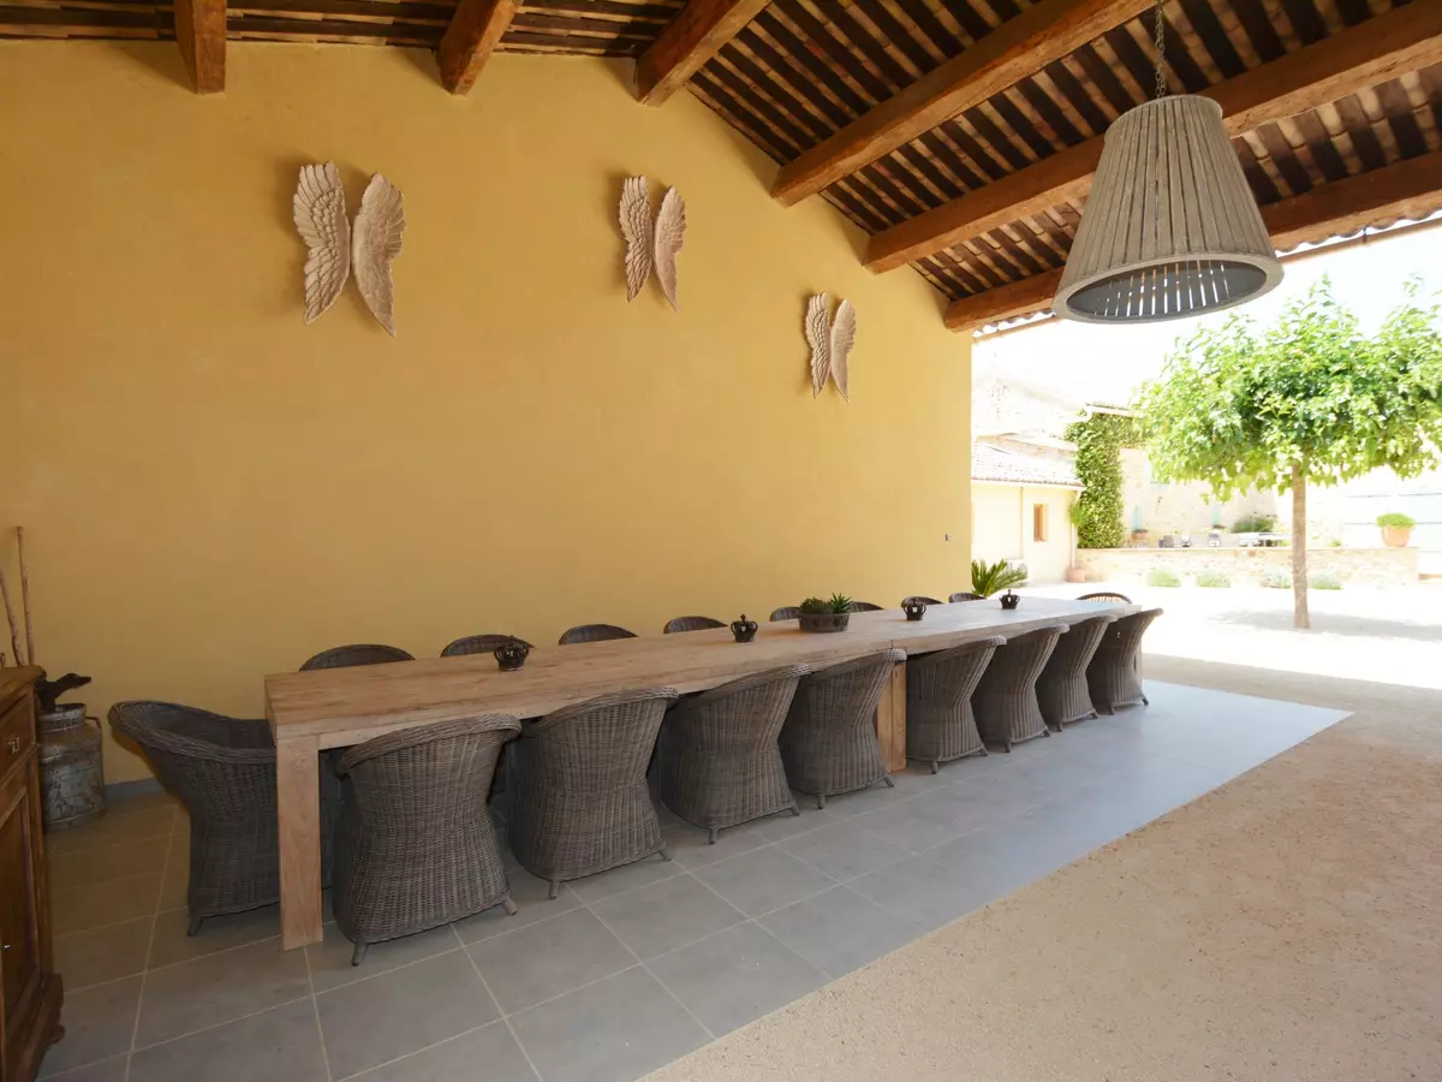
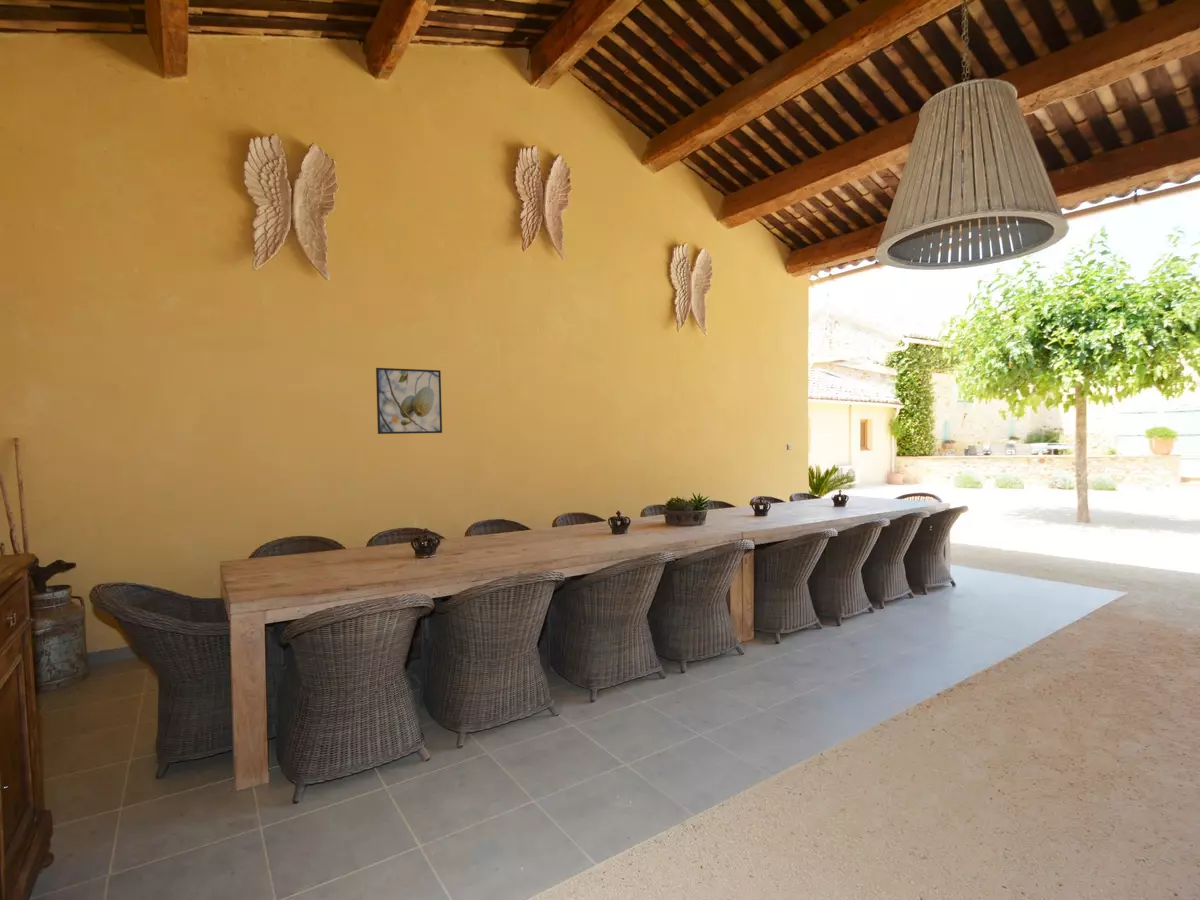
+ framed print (409, 401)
